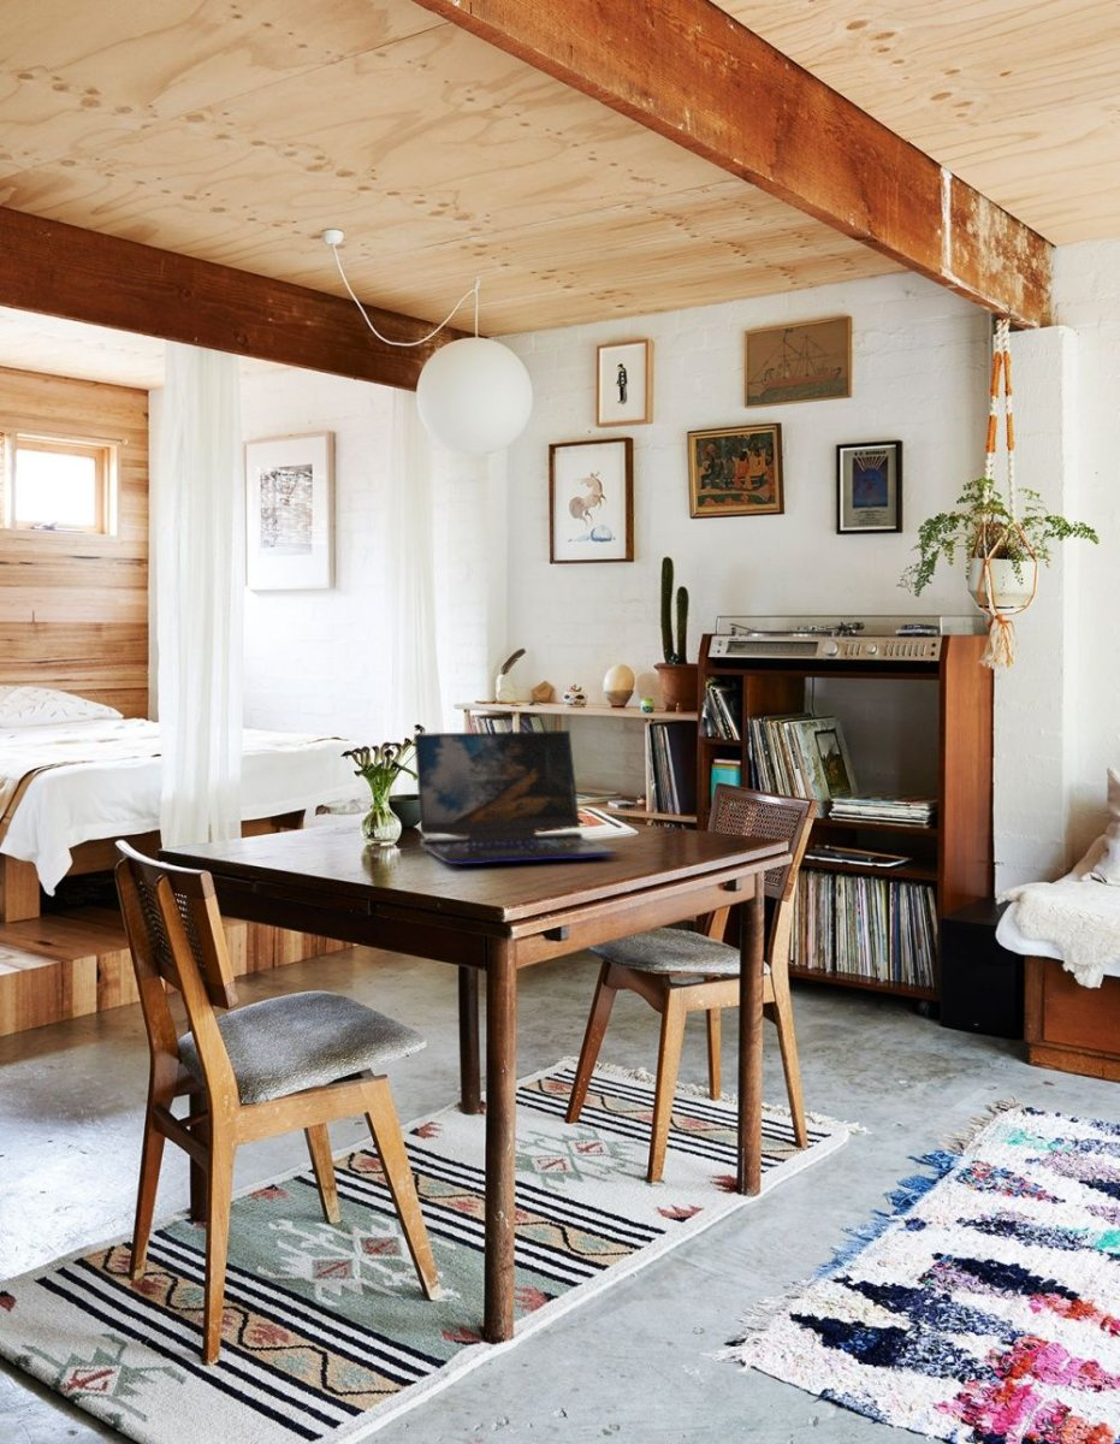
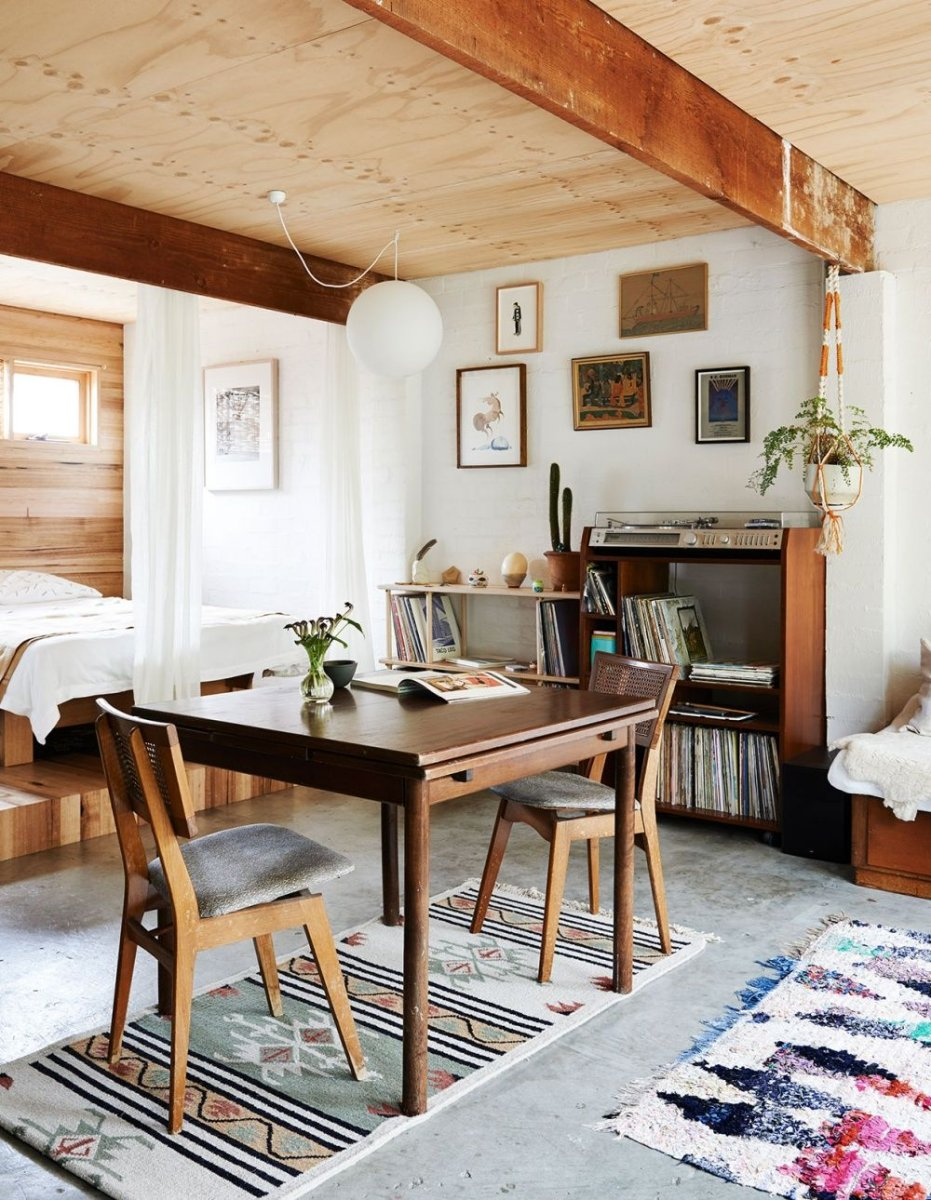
- laptop (511, 794)
